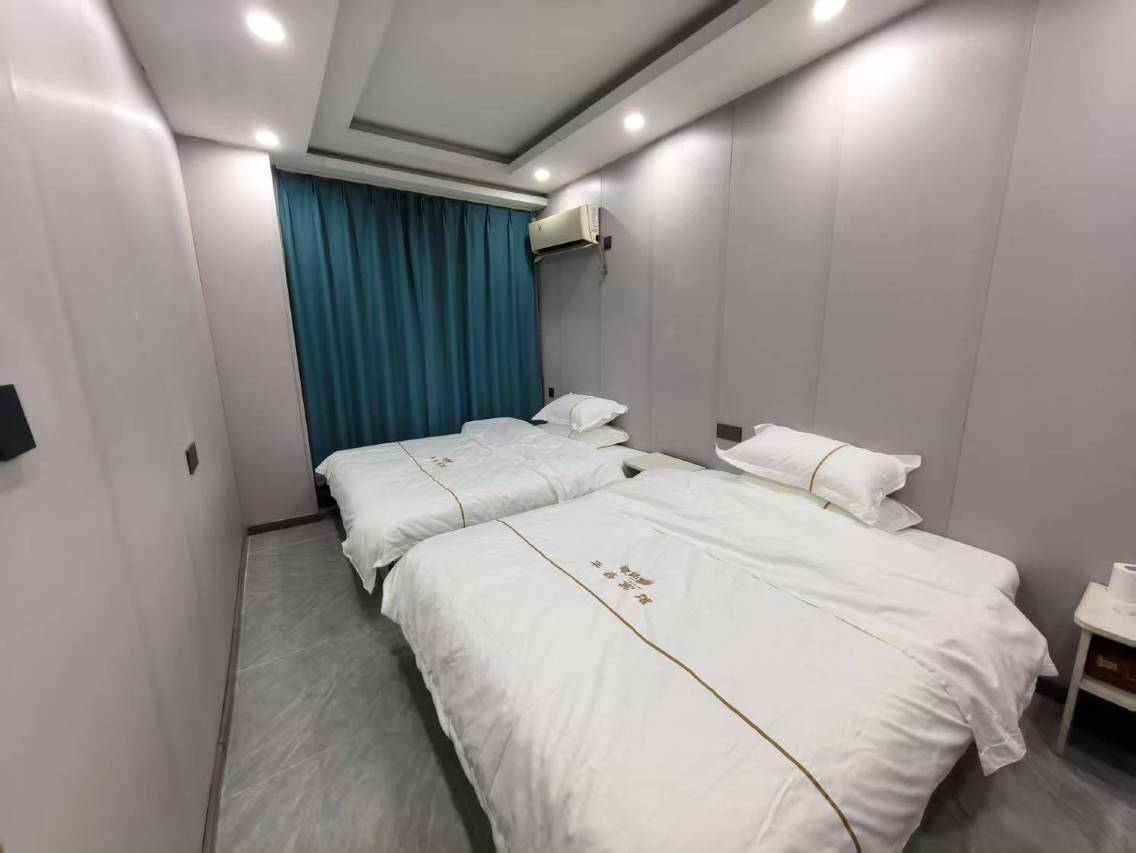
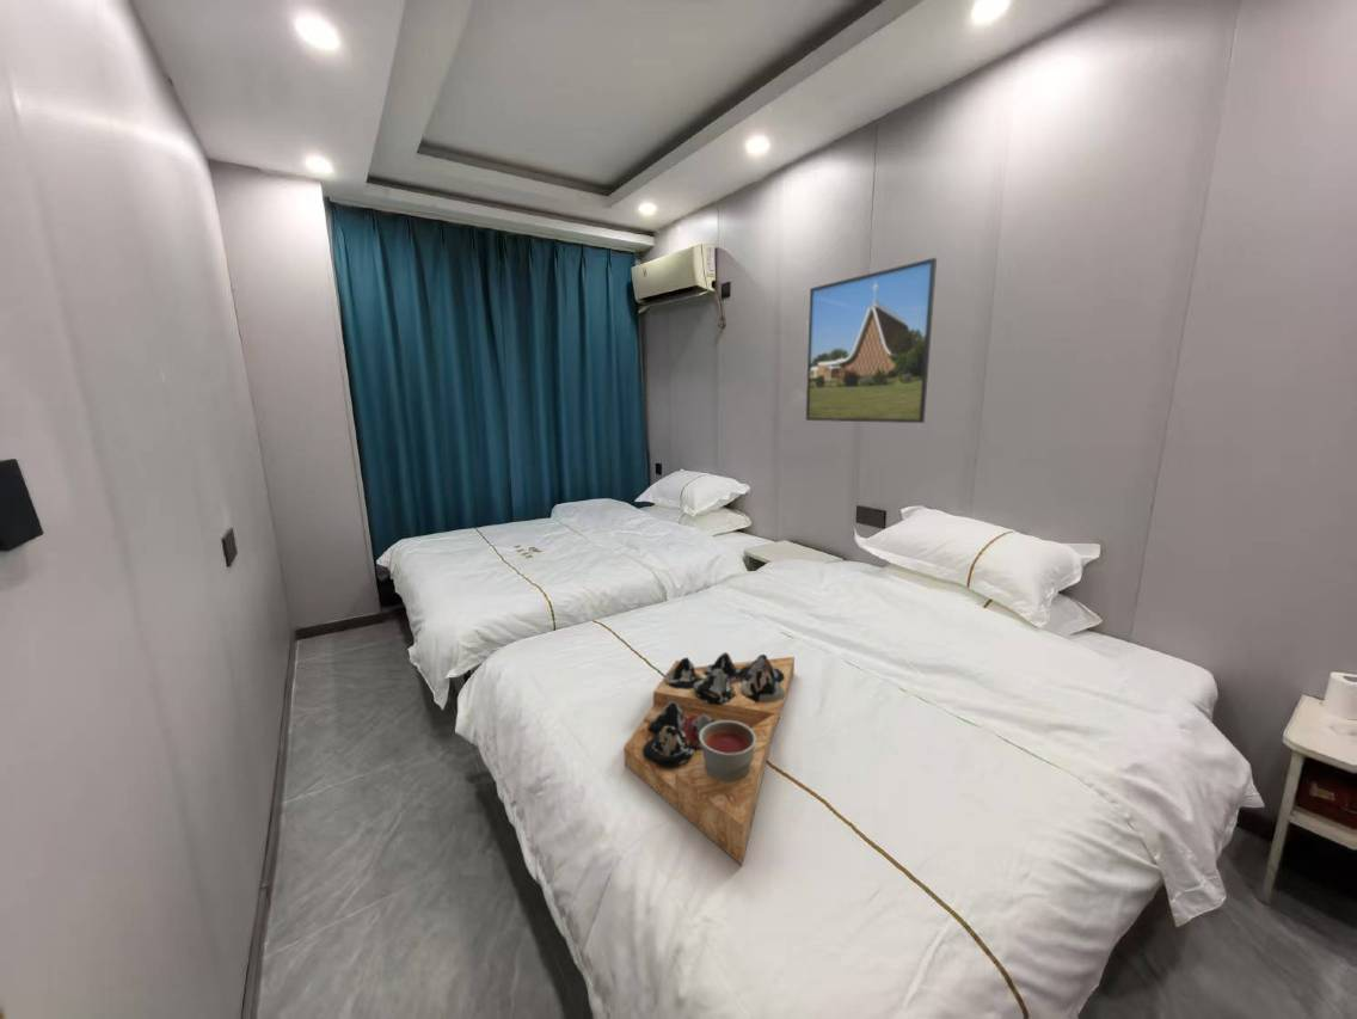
+ decorative tray (738, 720)
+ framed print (862, 350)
